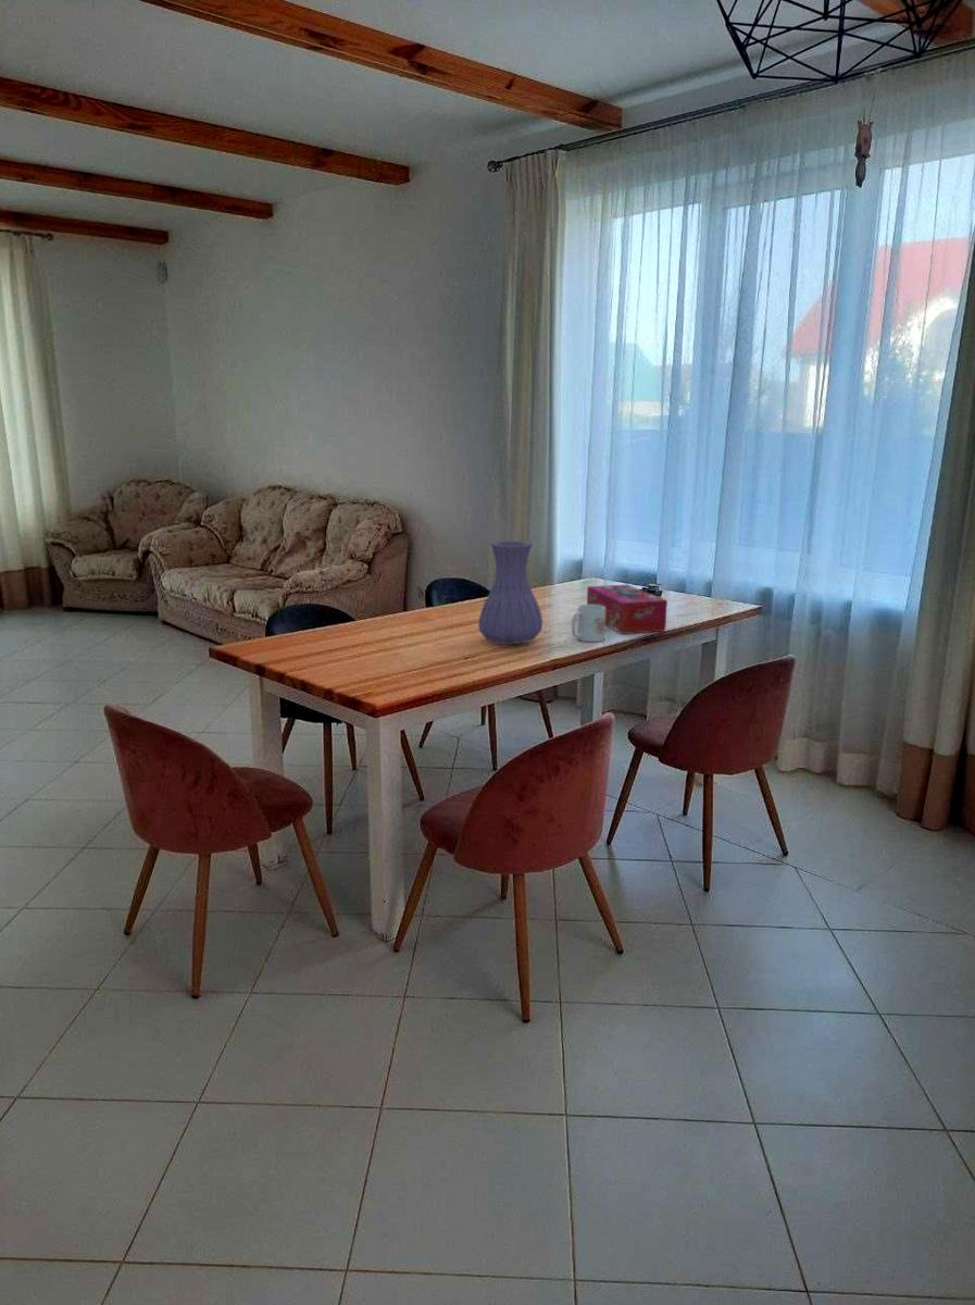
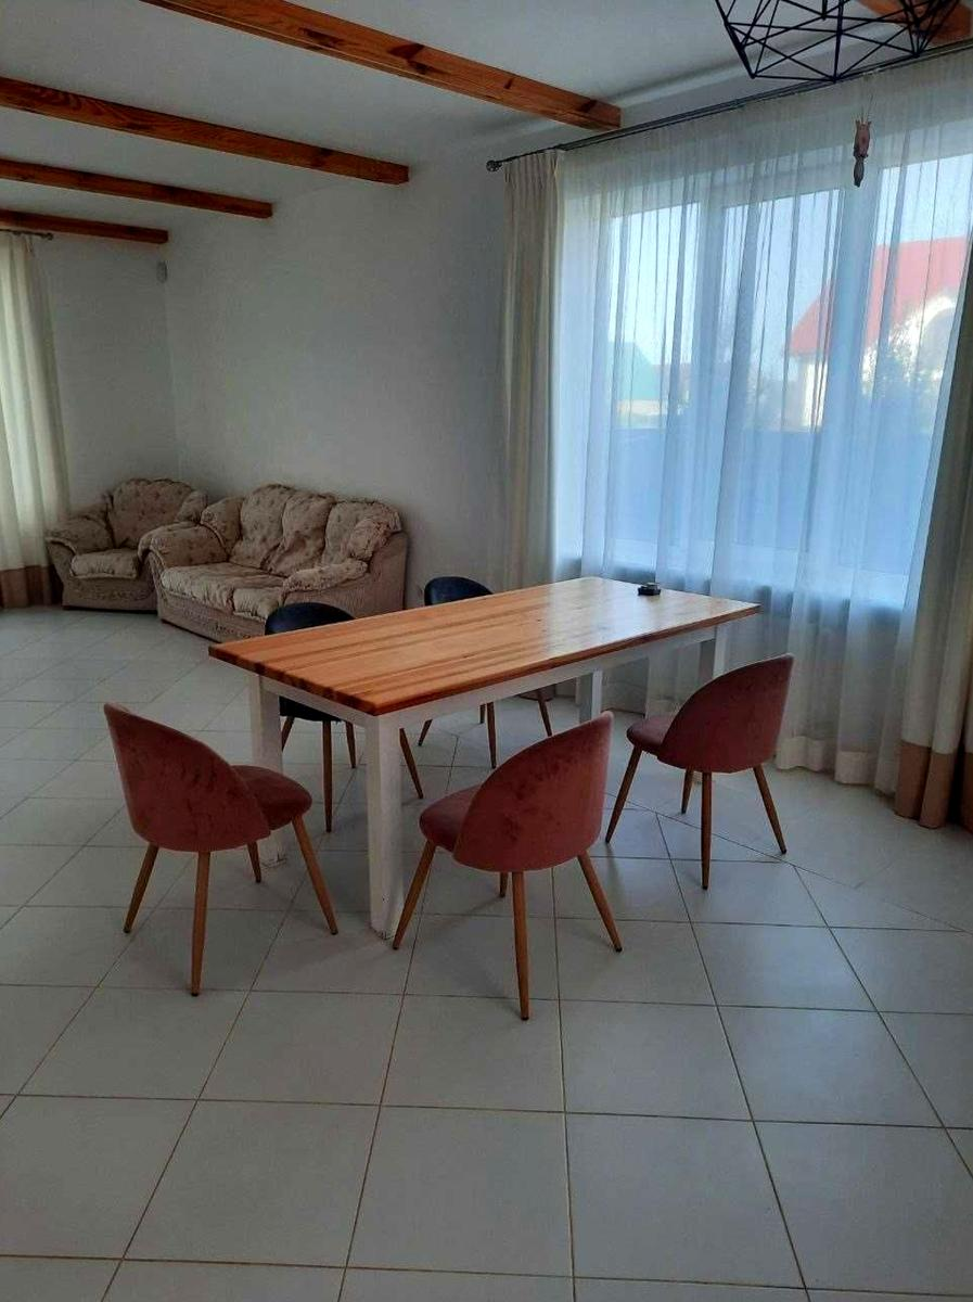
- vase (511, 593)
- mug (587, 623)
- tissue box (625, 608)
